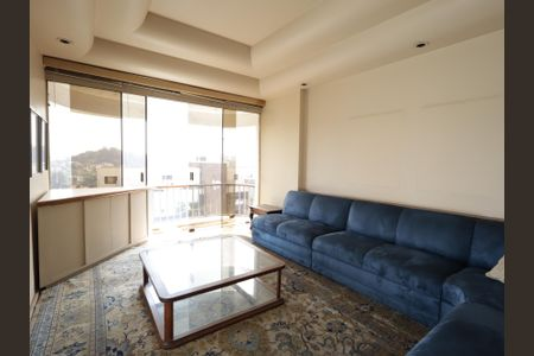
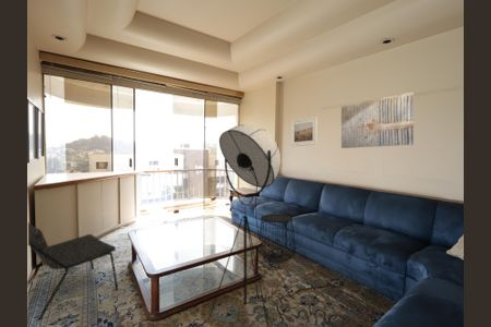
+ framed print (303, 132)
+ chair (70, 255)
+ wall art (373, 123)
+ floor lamp (255, 213)
+ side table (277, 237)
